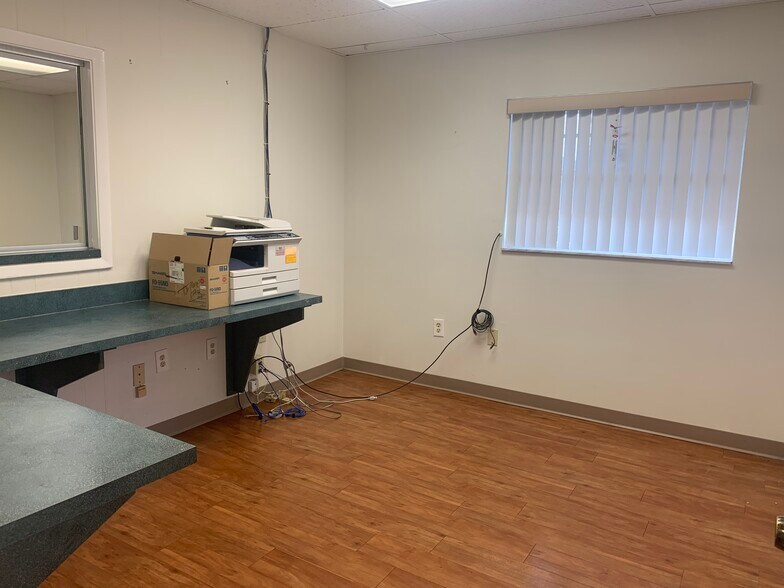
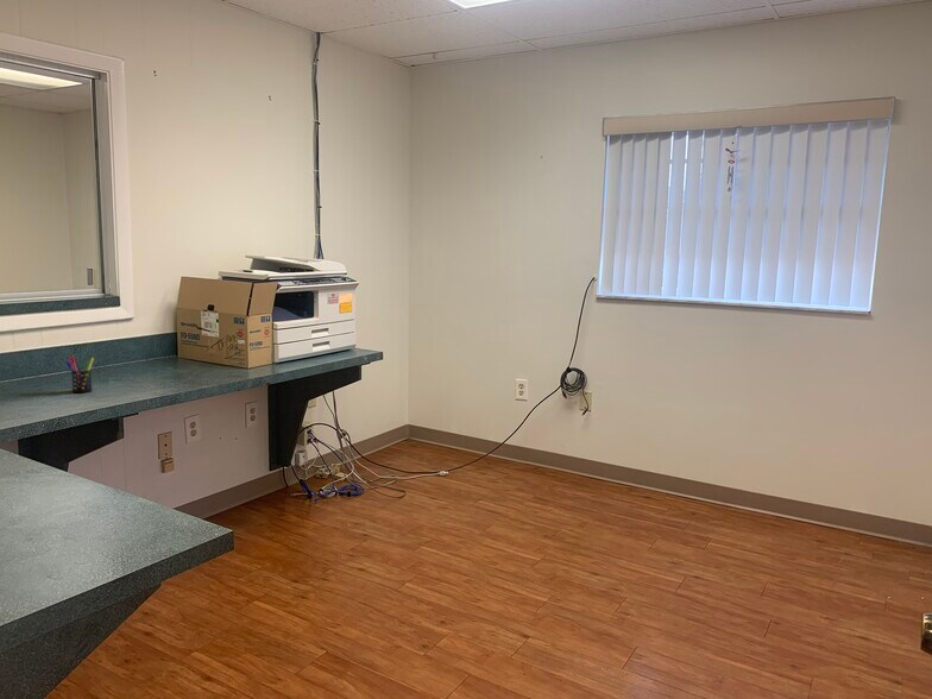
+ pen holder (81, 373)
